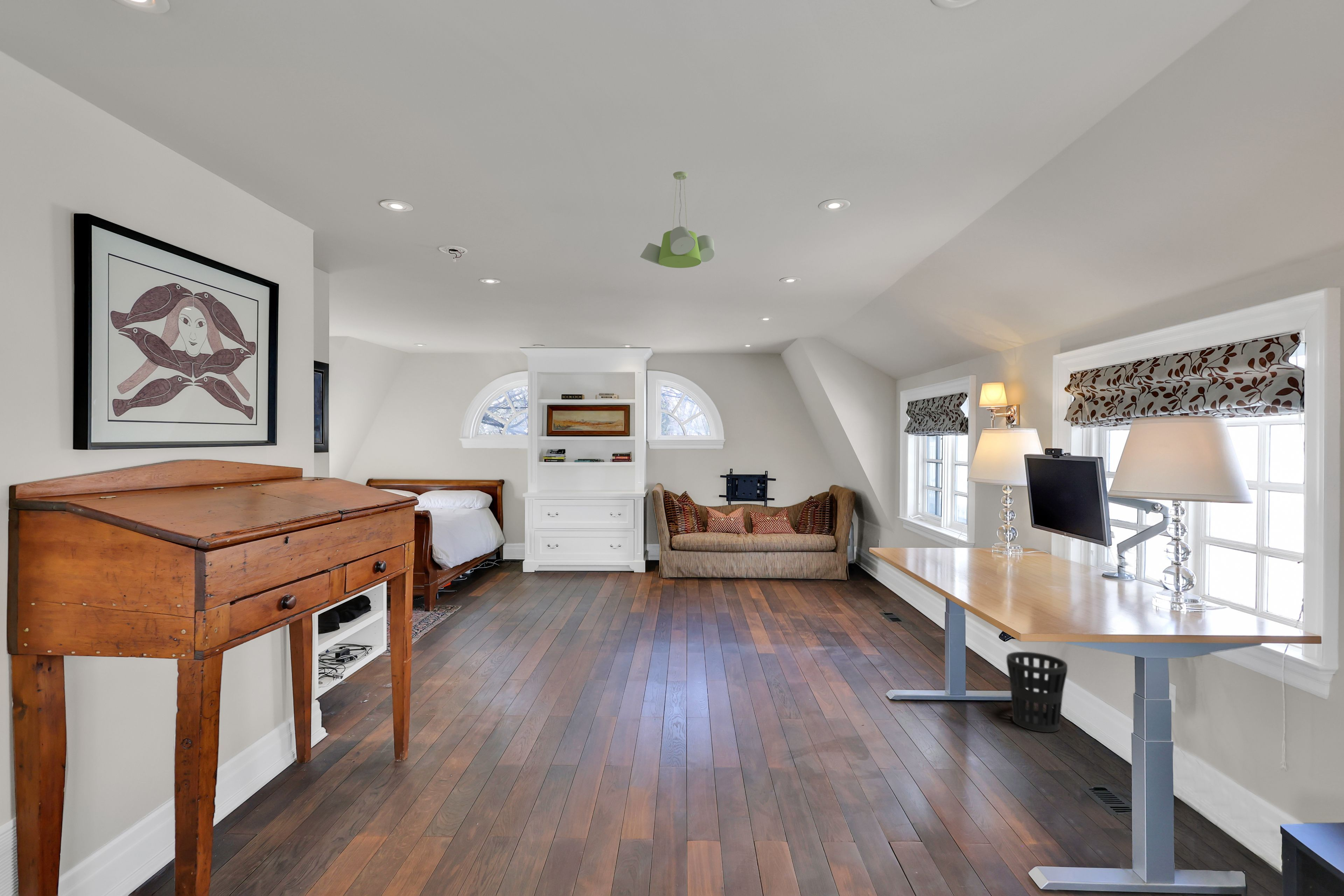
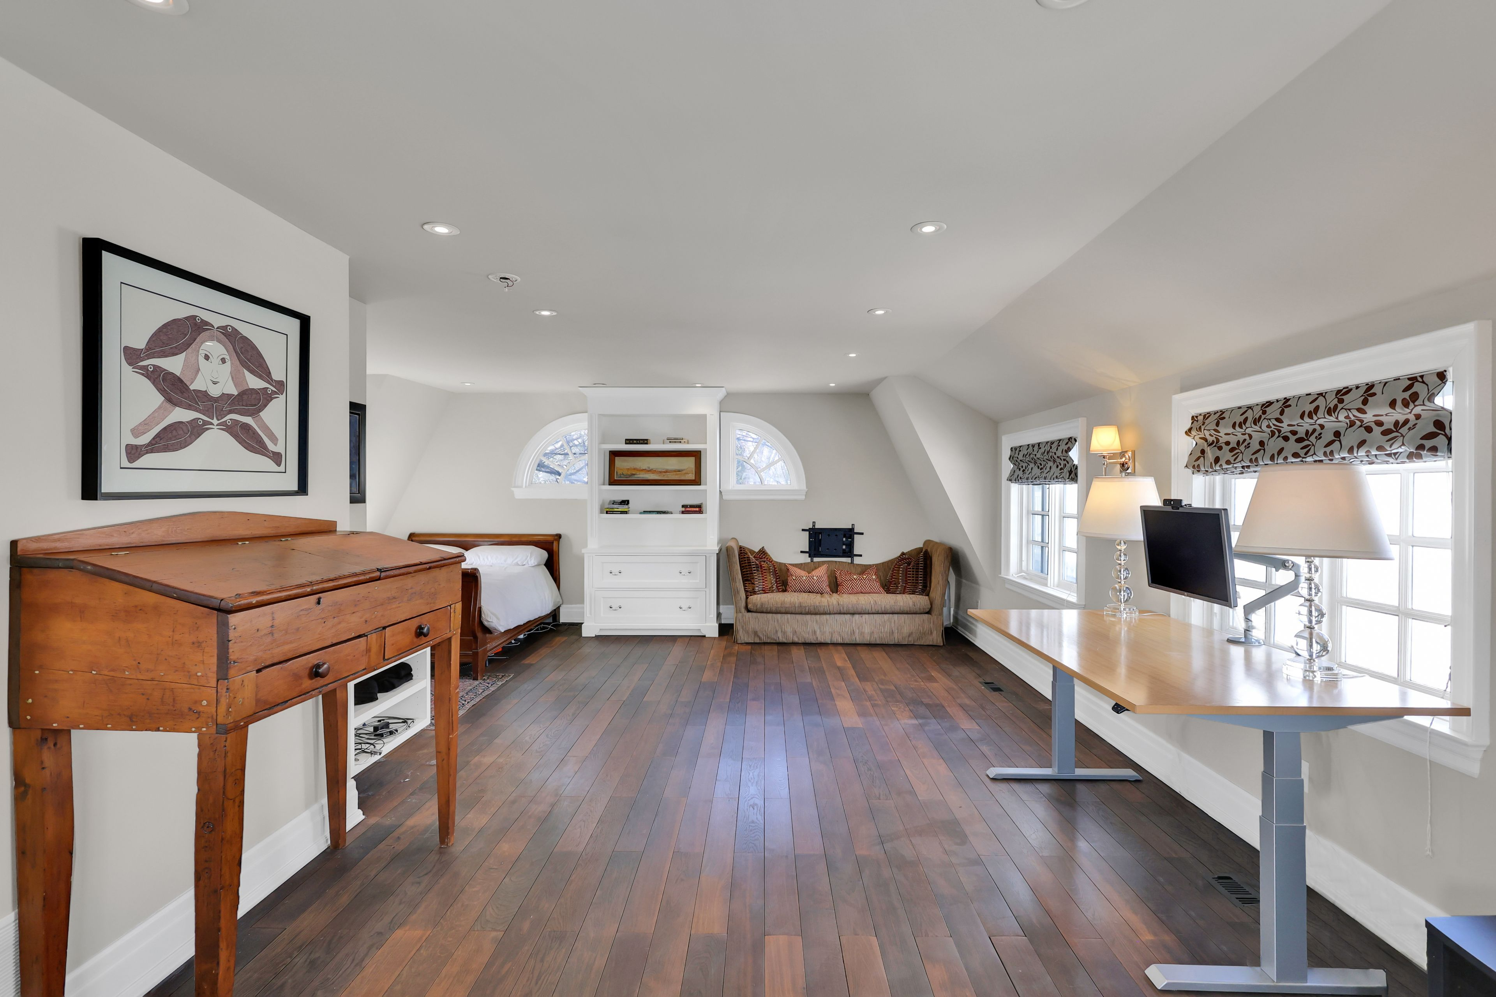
- pendant light (679, 216)
- wastebasket (1036, 692)
